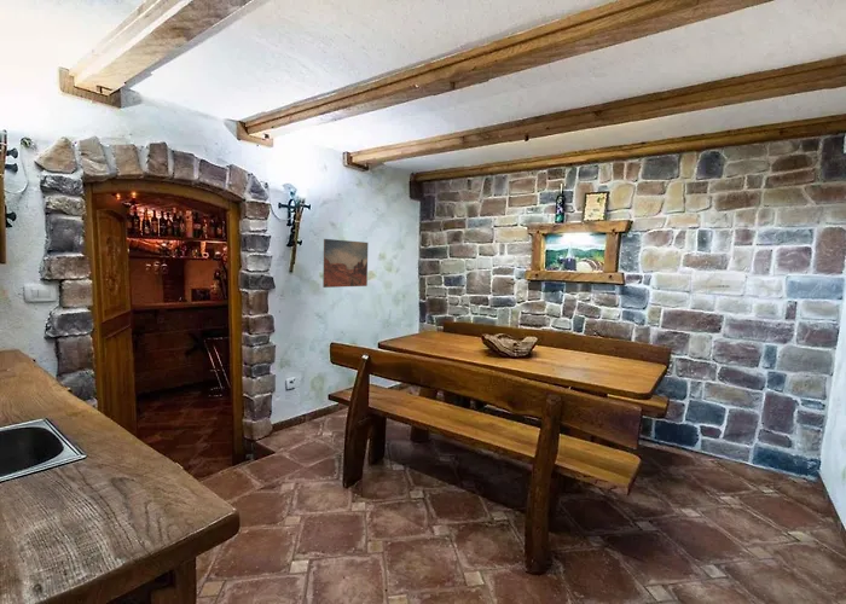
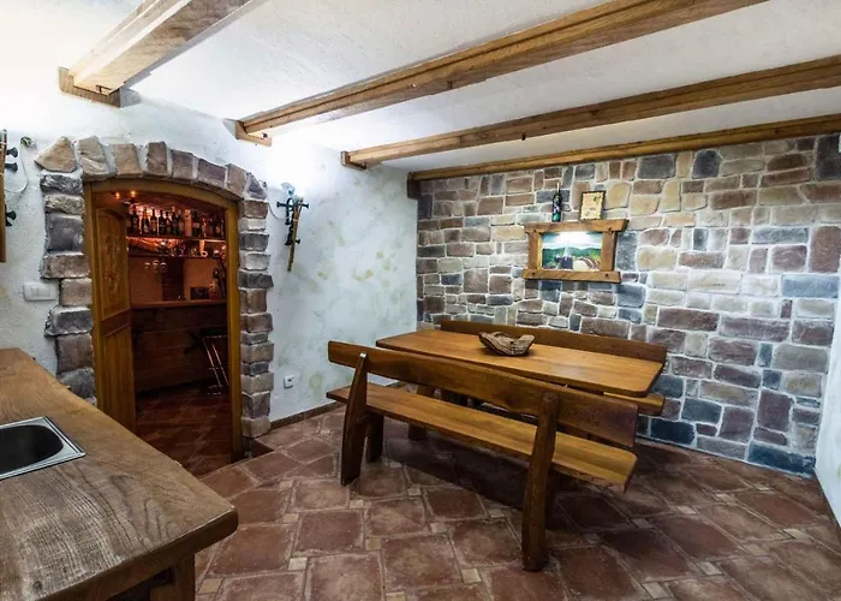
- wall art (346, 263)
